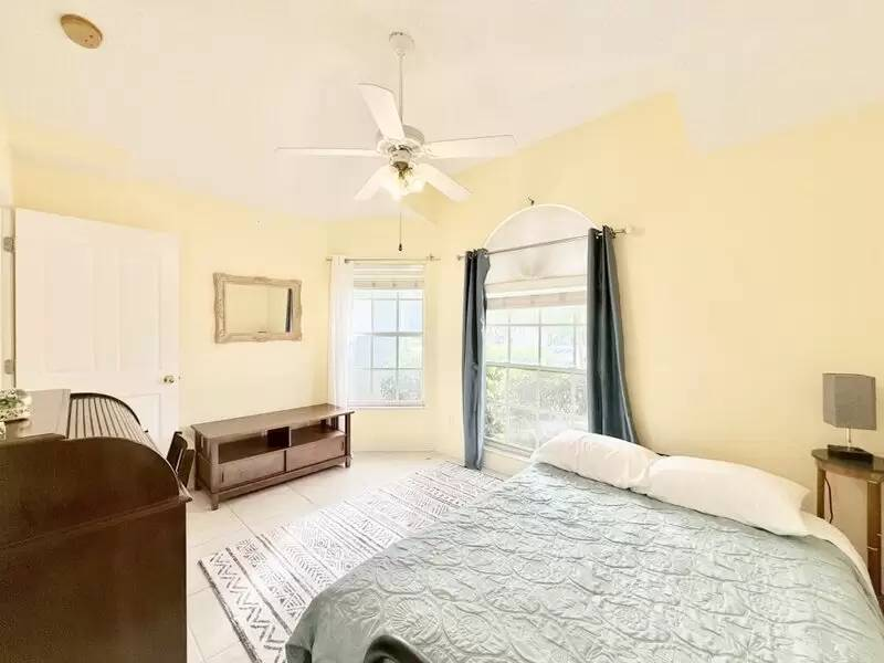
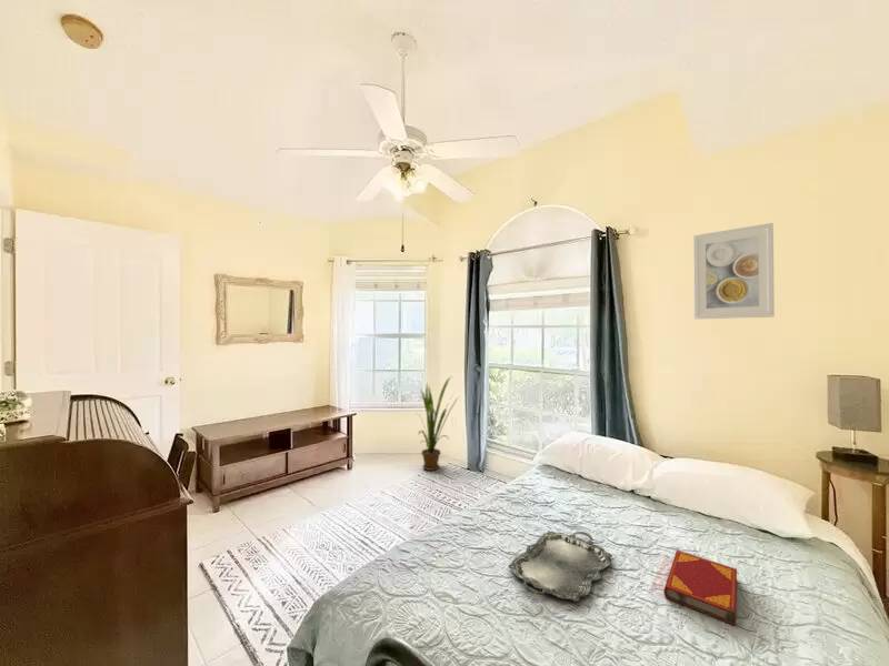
+ serving tray (561, 561)
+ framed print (731, 273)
+ hardback book (701, 583)
+ house plant (432, 422)
